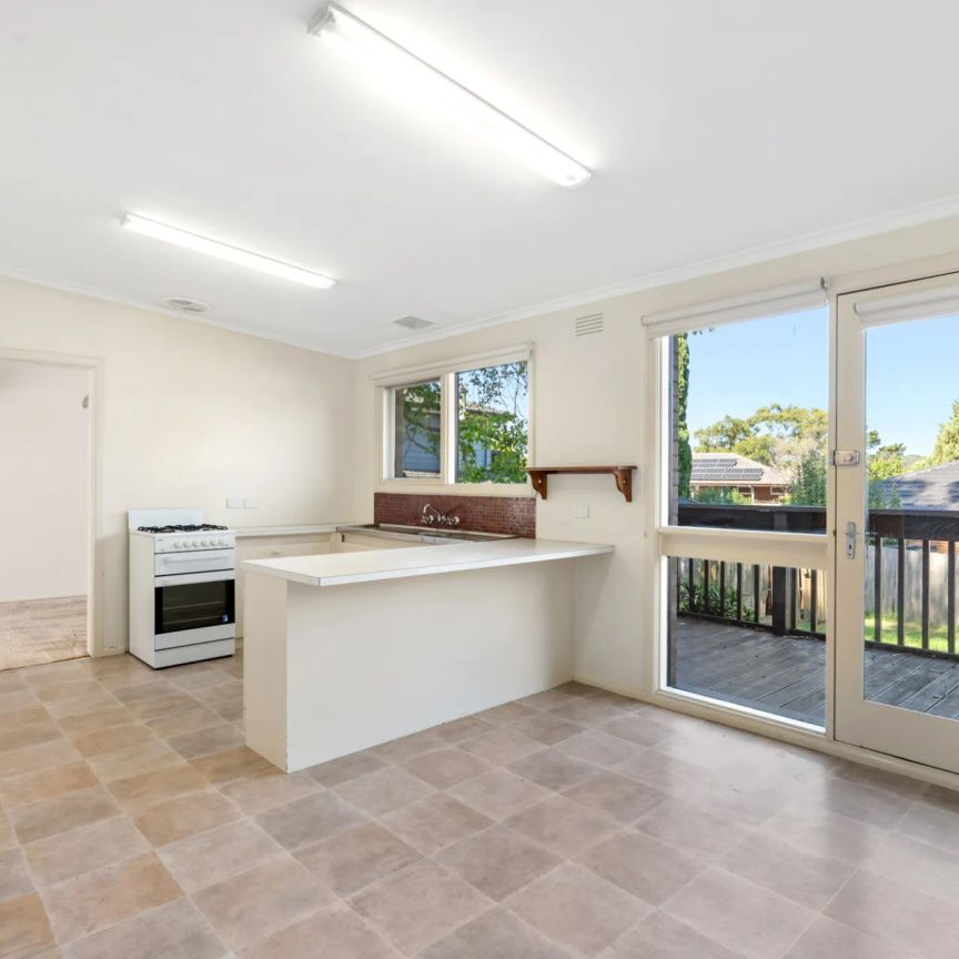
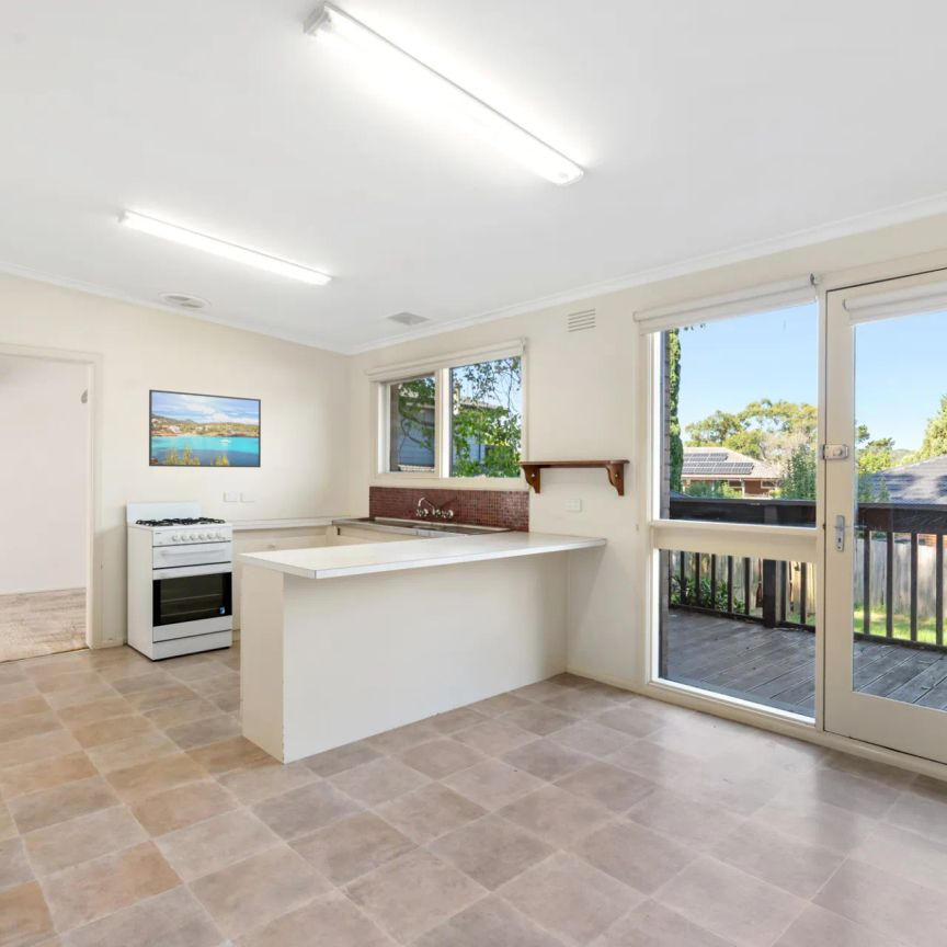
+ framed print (207, 431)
